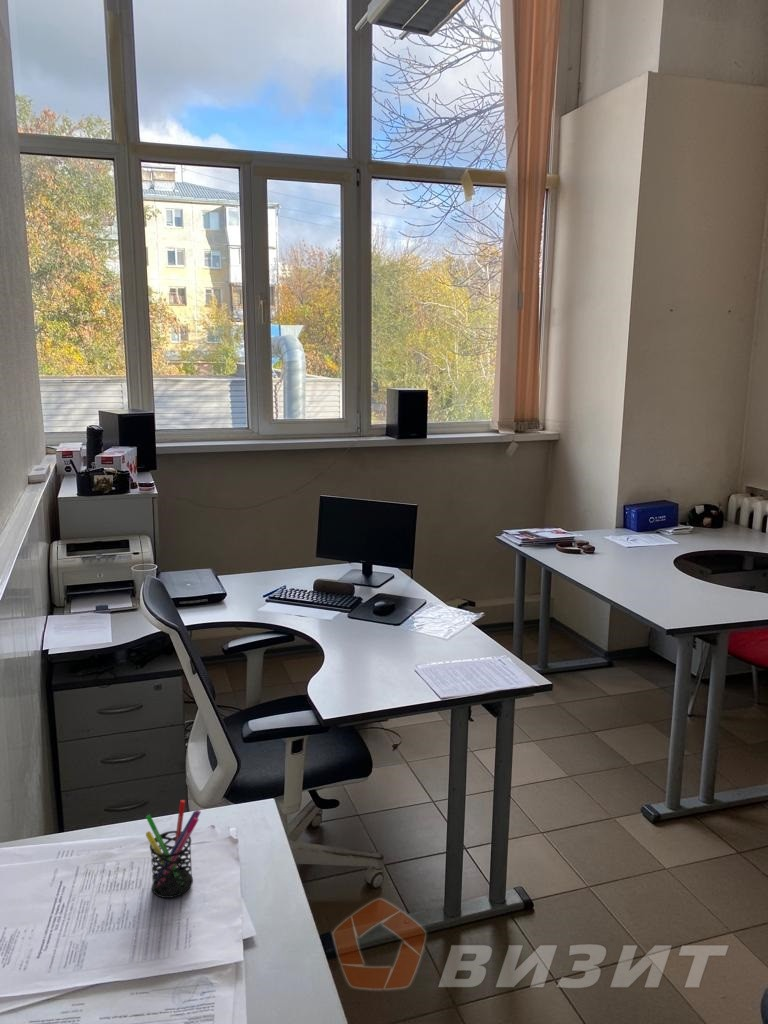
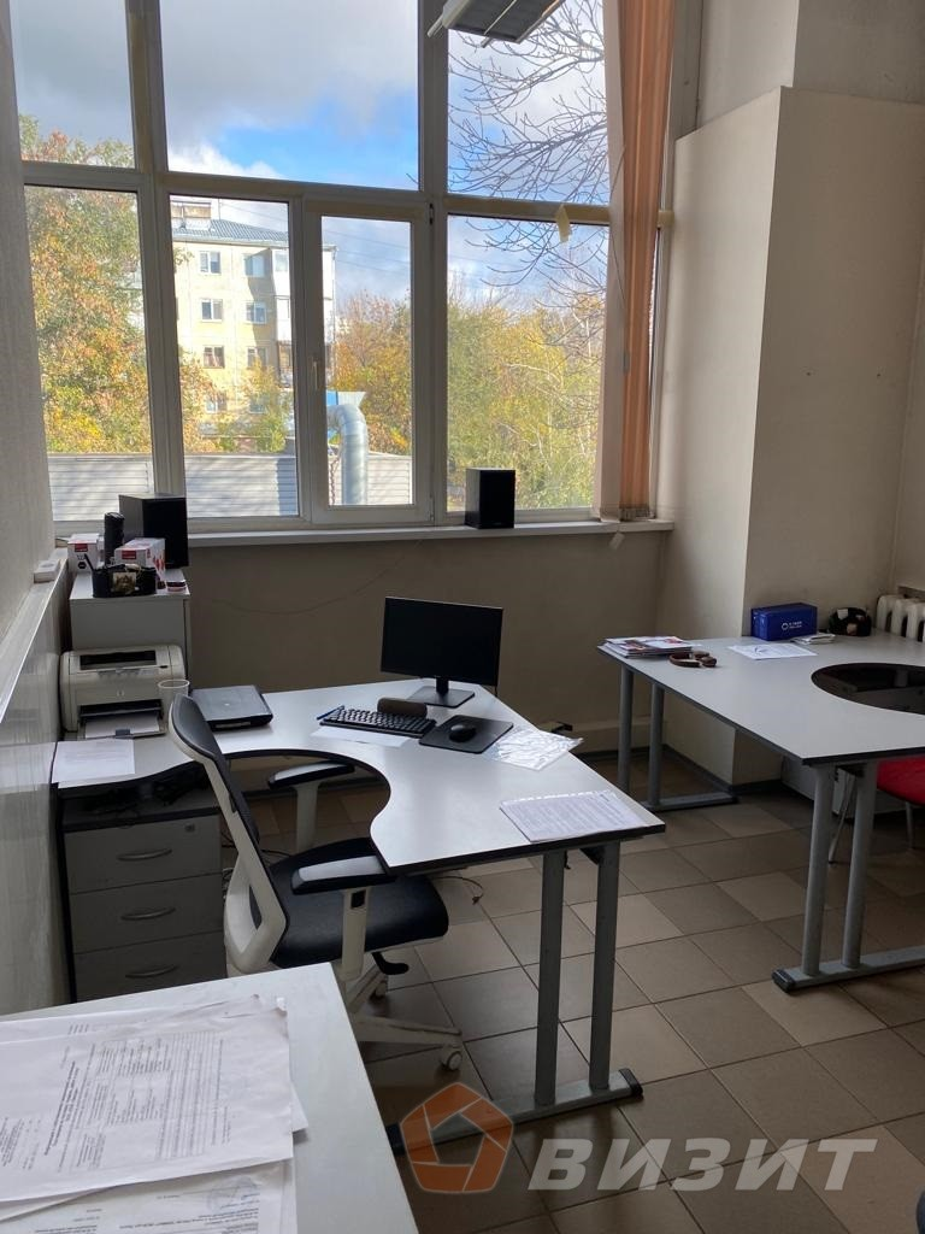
- pen holder (168, 845)
